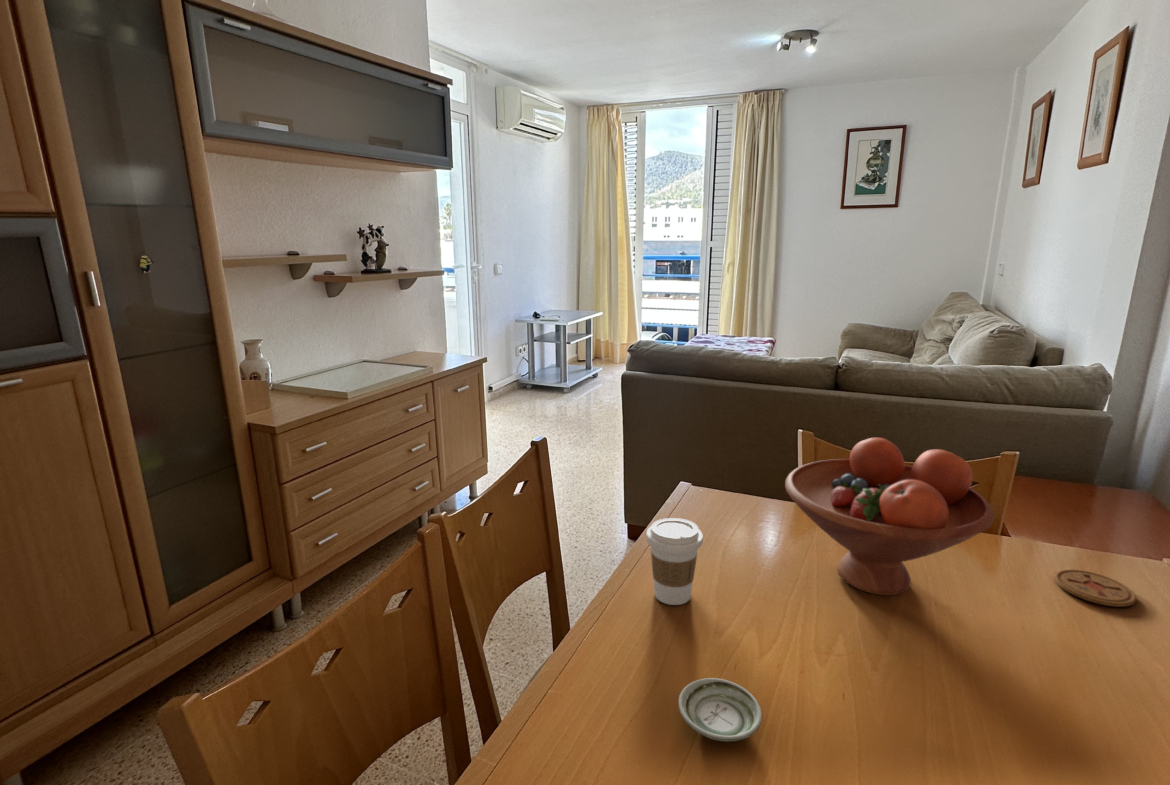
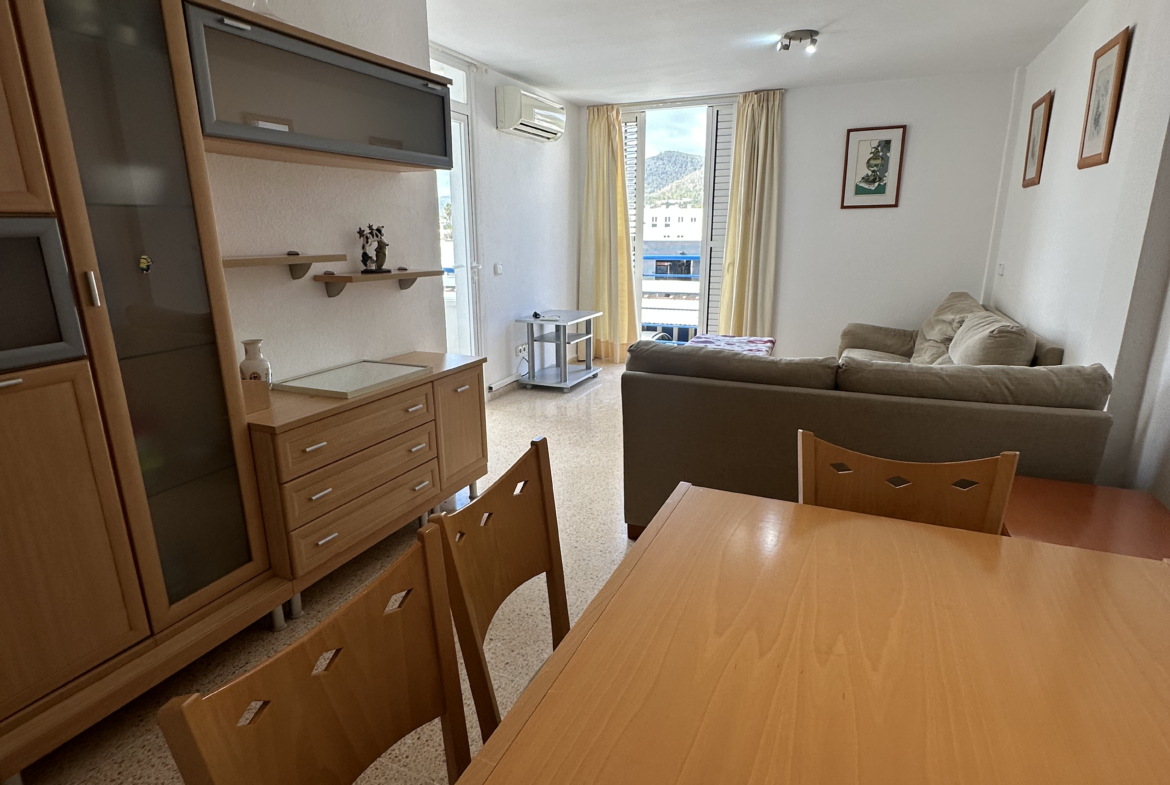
- saucer (719, 713)
- coffee cup (673, 561)
- fruit bowl (879, 518)
- coaster (1094, 587)
